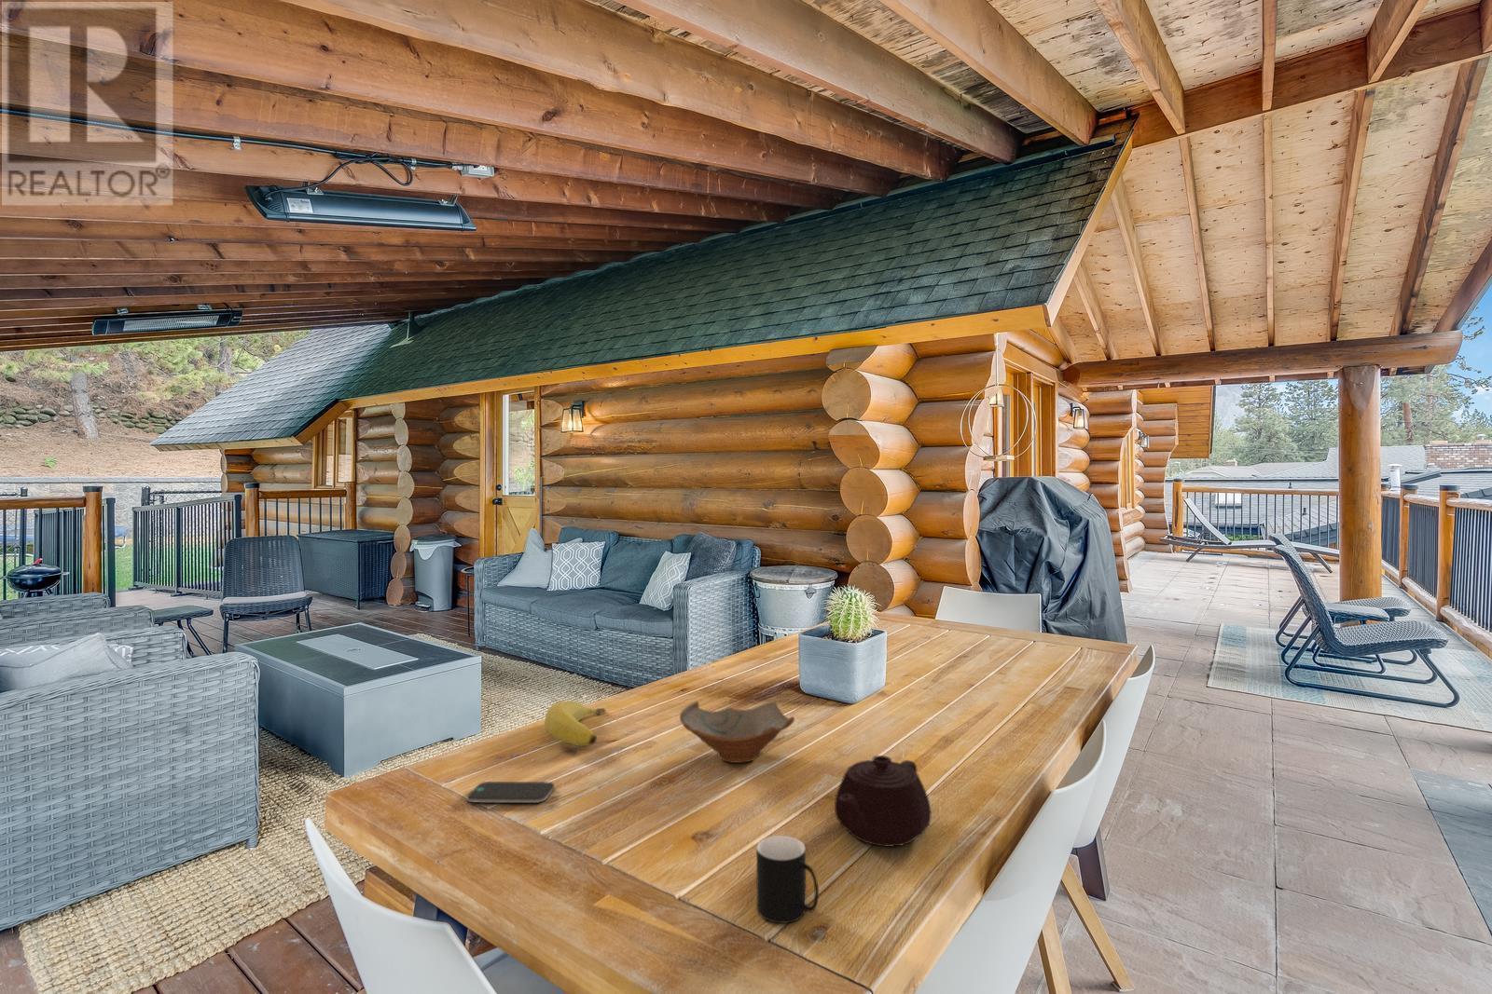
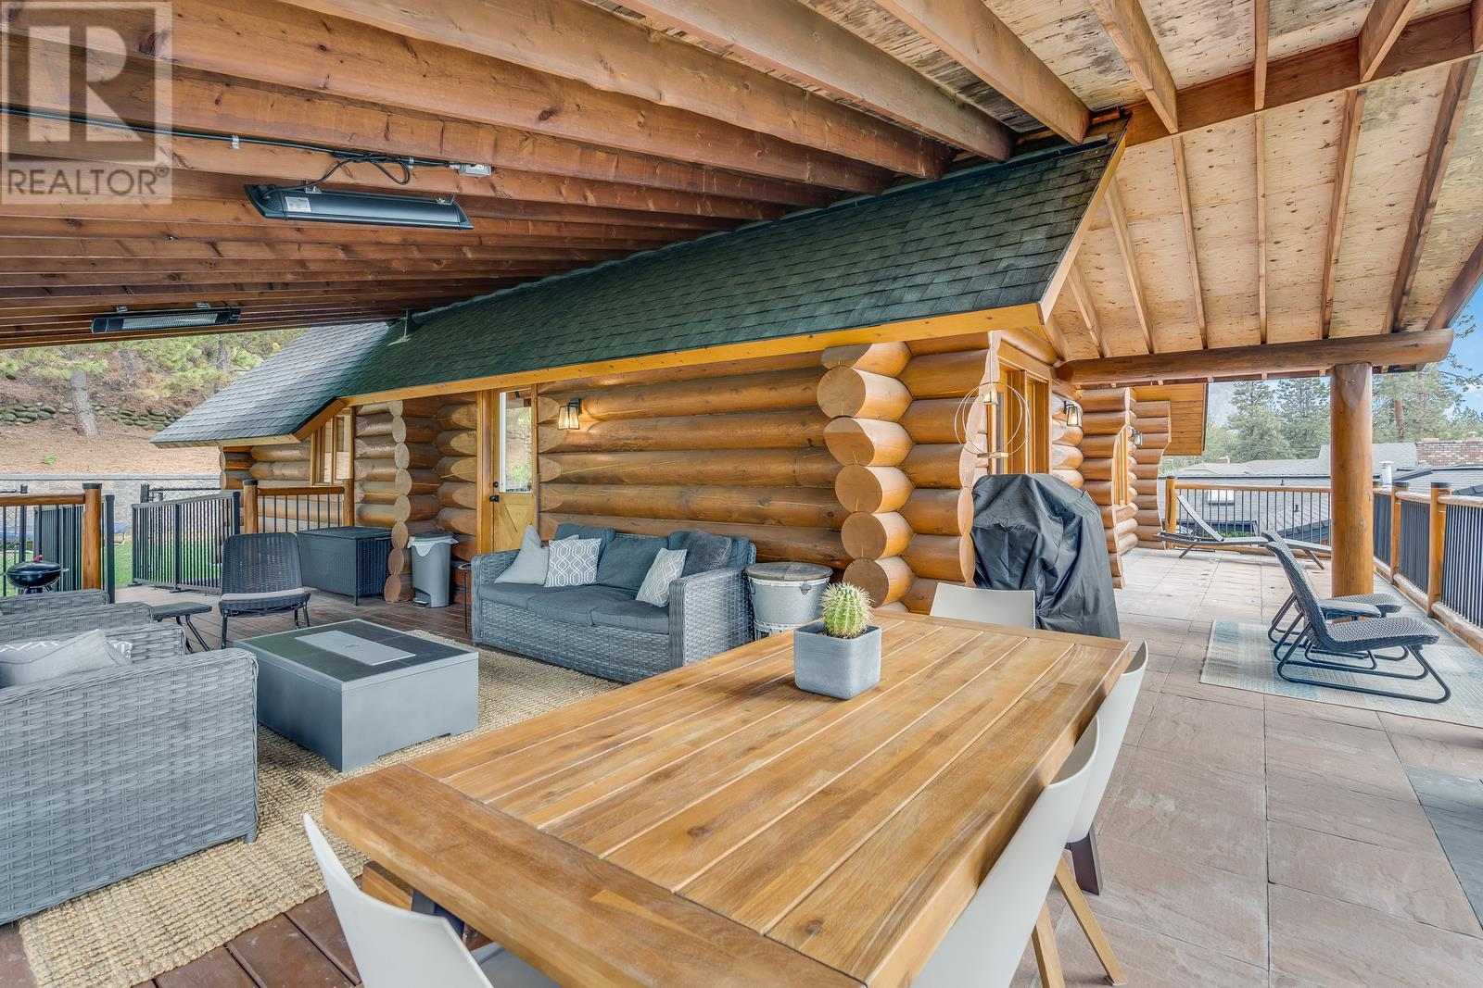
- smartphone (511, 792)
- bowl (736, 734)
- cup (789, 882)
- teapot (879, 795)
- banana (585, 716)
